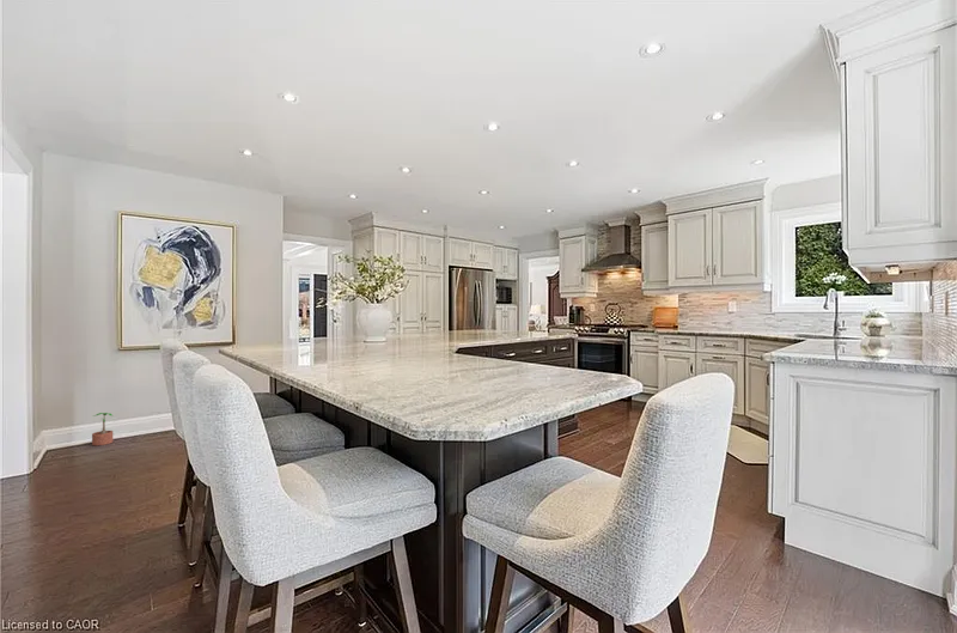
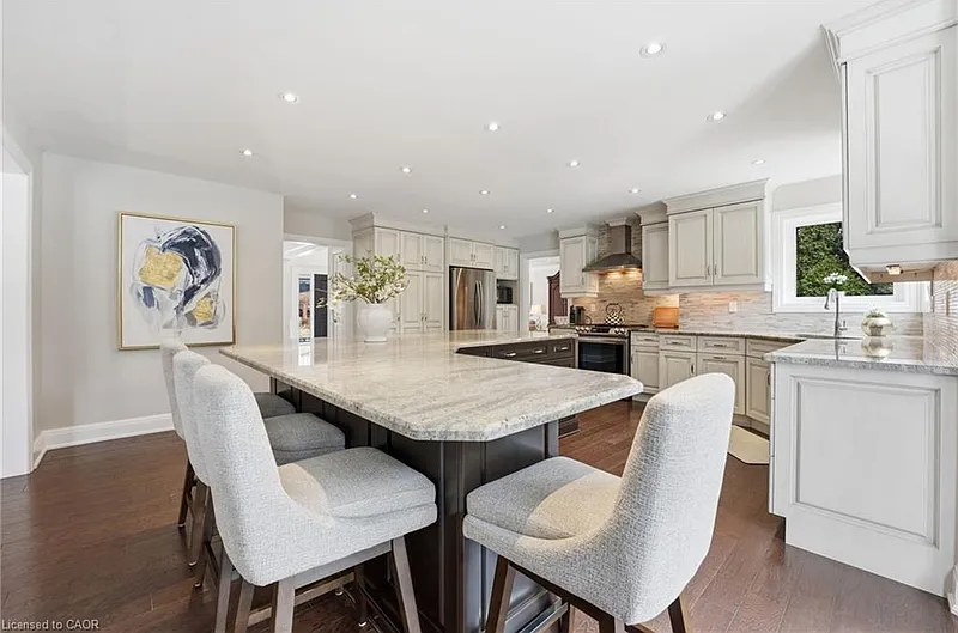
- potted plant (103, 427)
